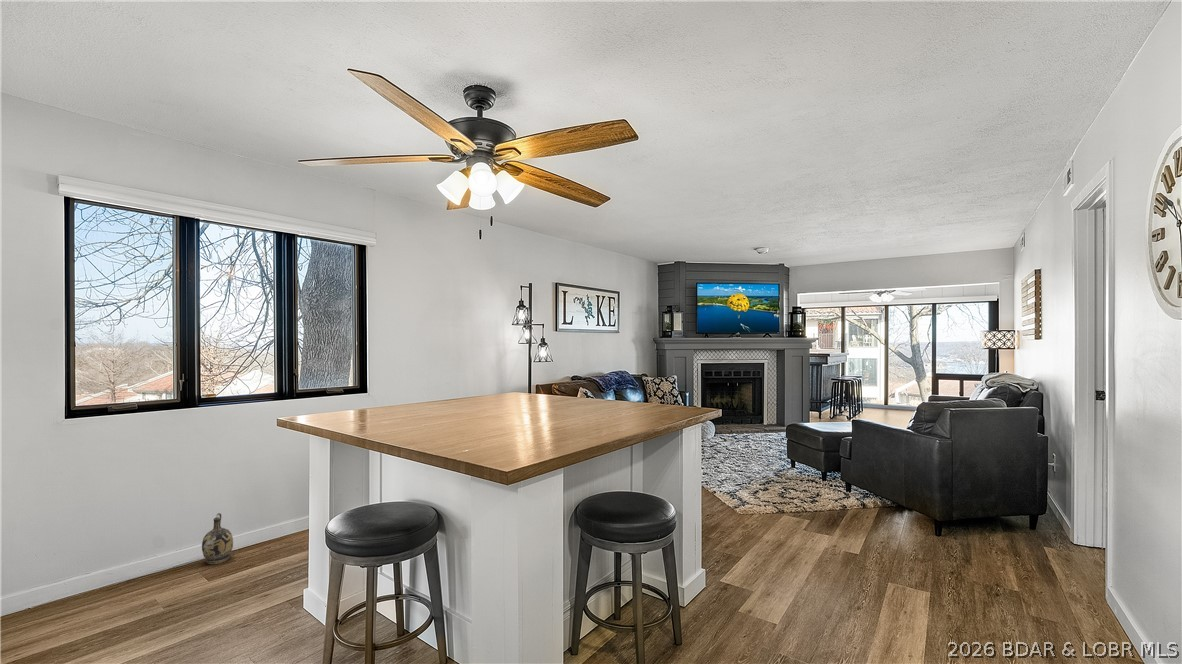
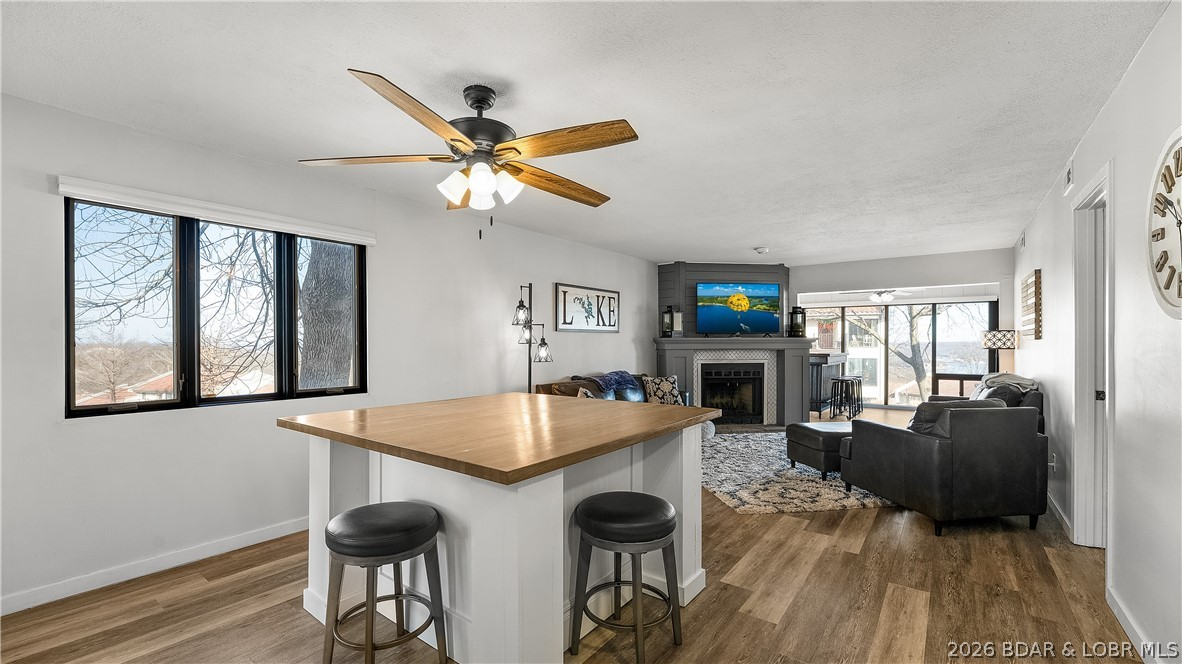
- ceramic jug (217, 537)
